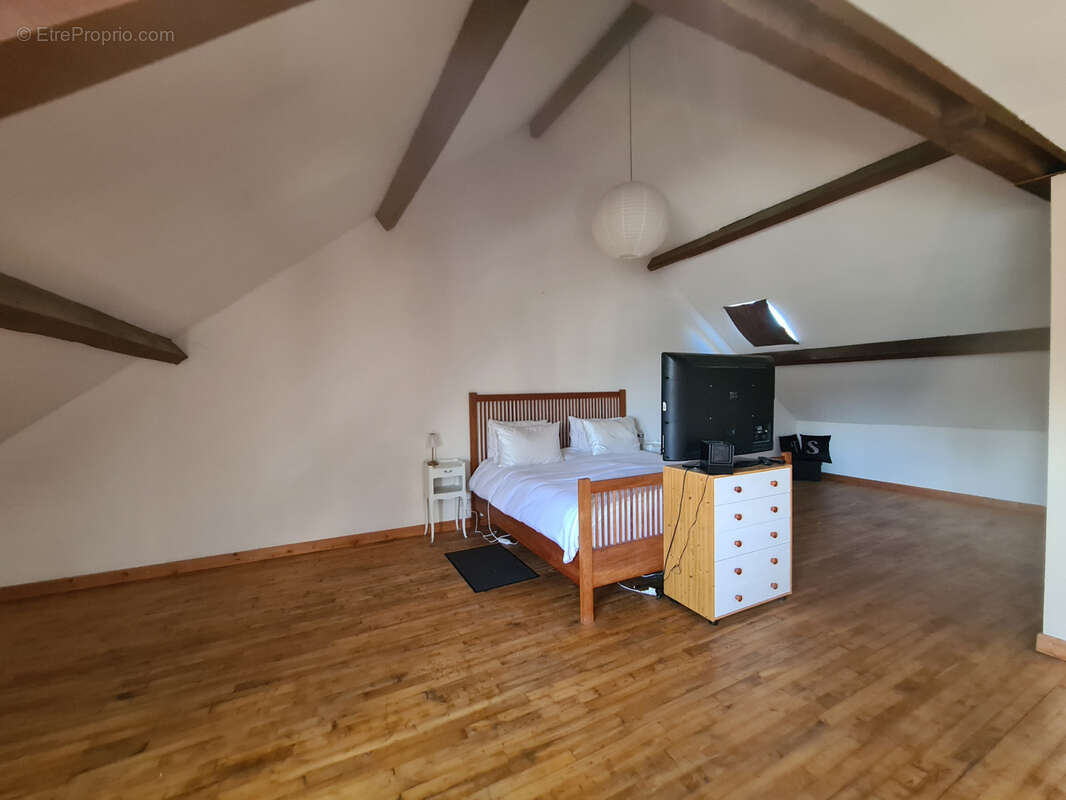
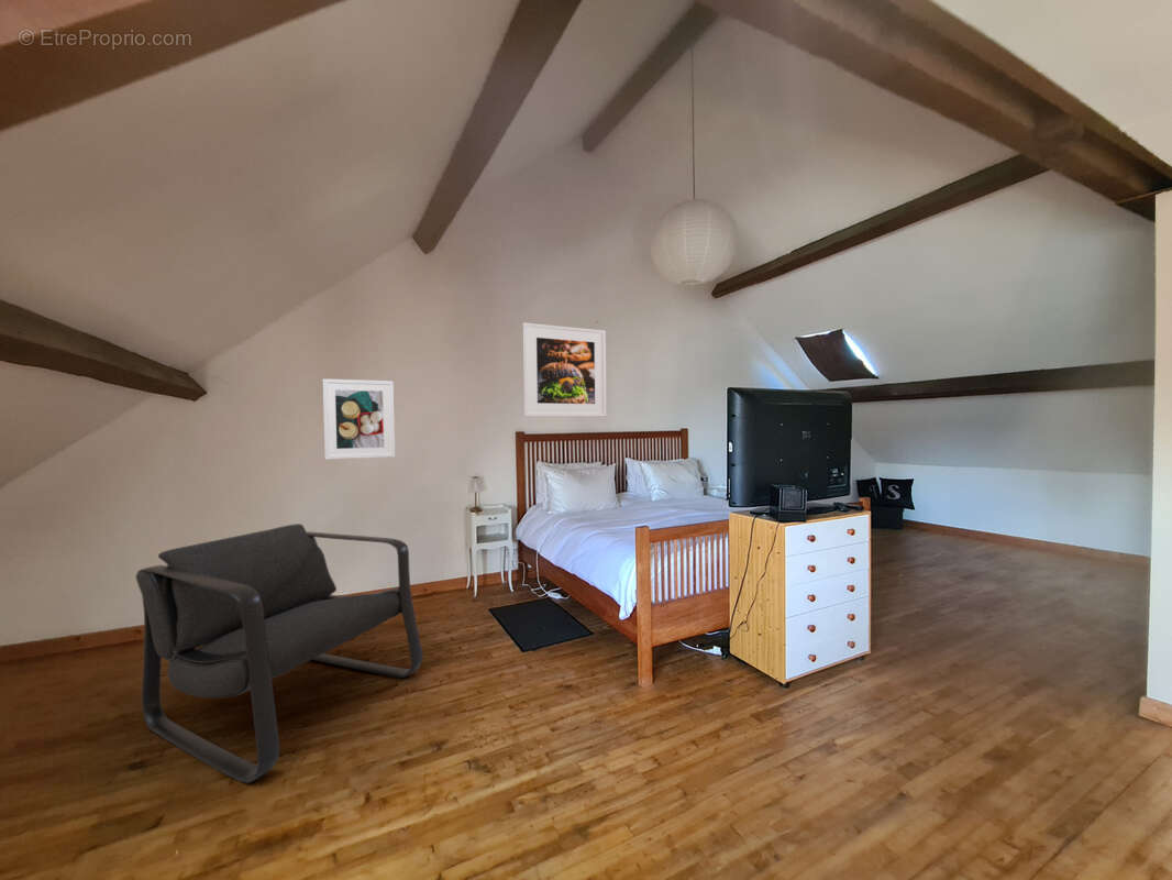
+ armchair (288, 620)
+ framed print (360, 419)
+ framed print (566, 372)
